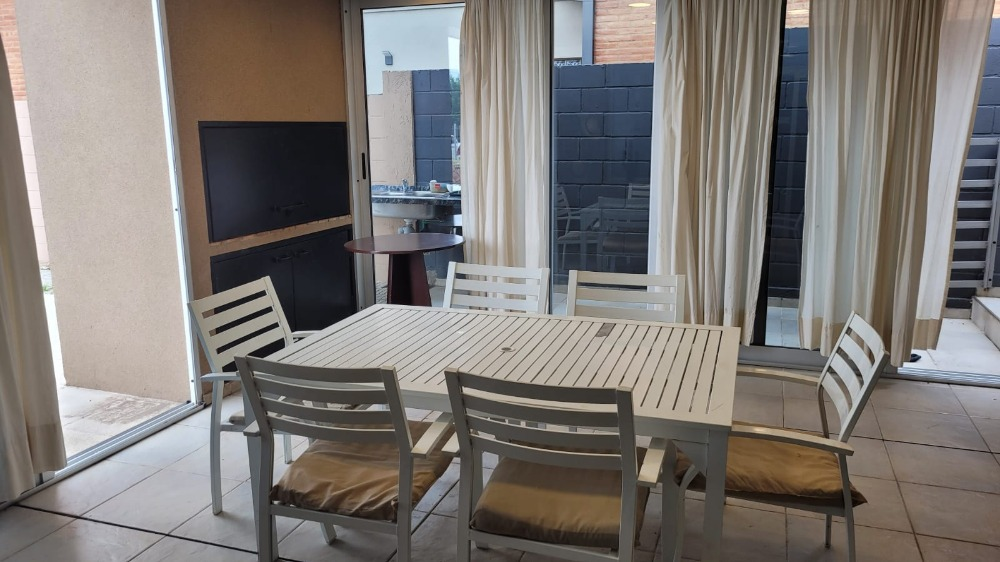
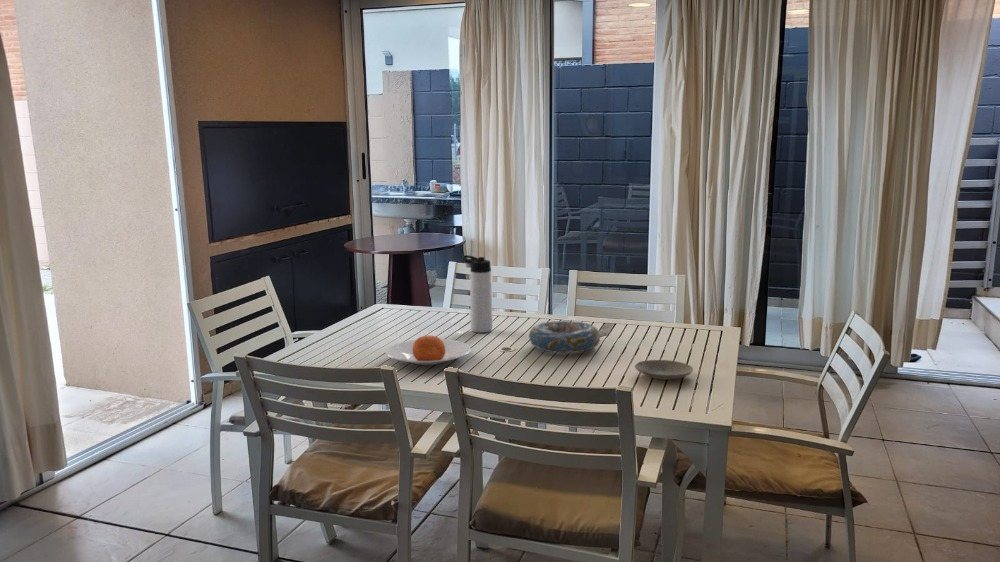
+ thermos bottle (476, 293)
+ plate (428, 346)
+ plate (663, 371)
+ decorative bowl (564, 336)
